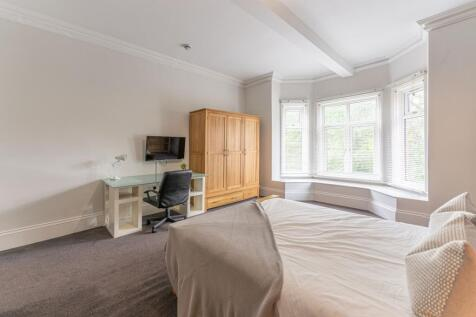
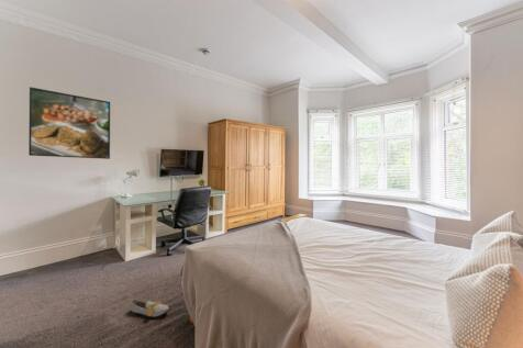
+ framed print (73, 126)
+ shoe (147, 308)
